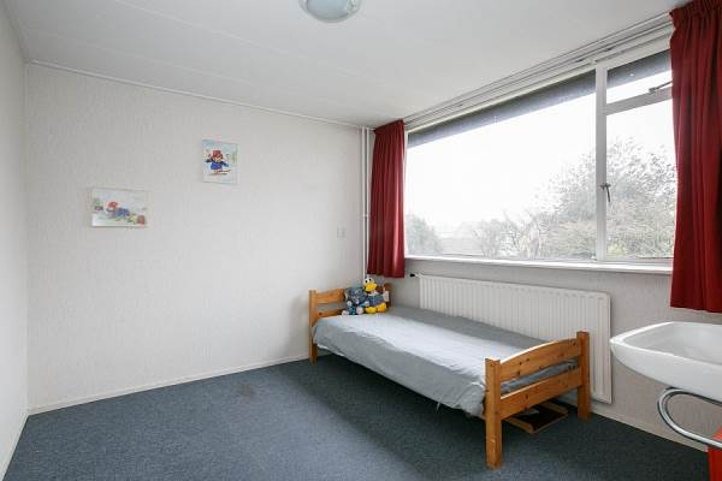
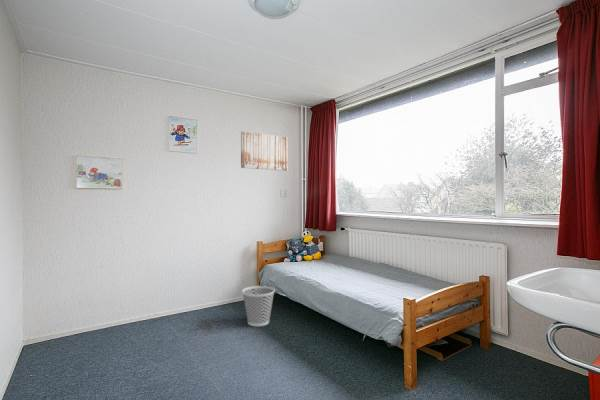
+ wastebasket (258, 306)
+ wall art (265, 151)
